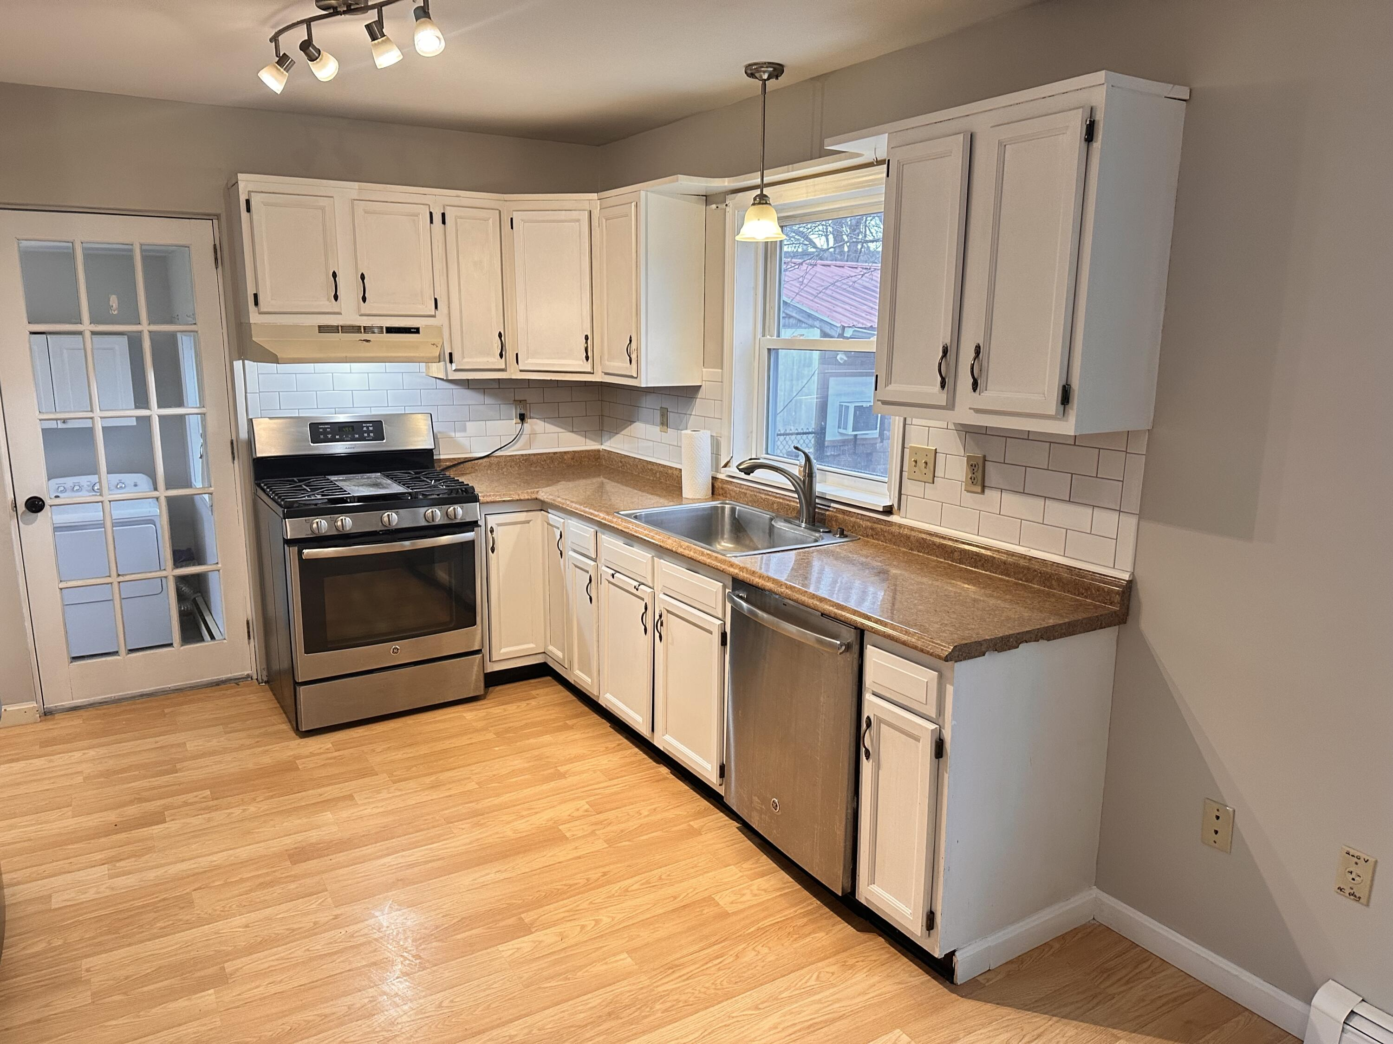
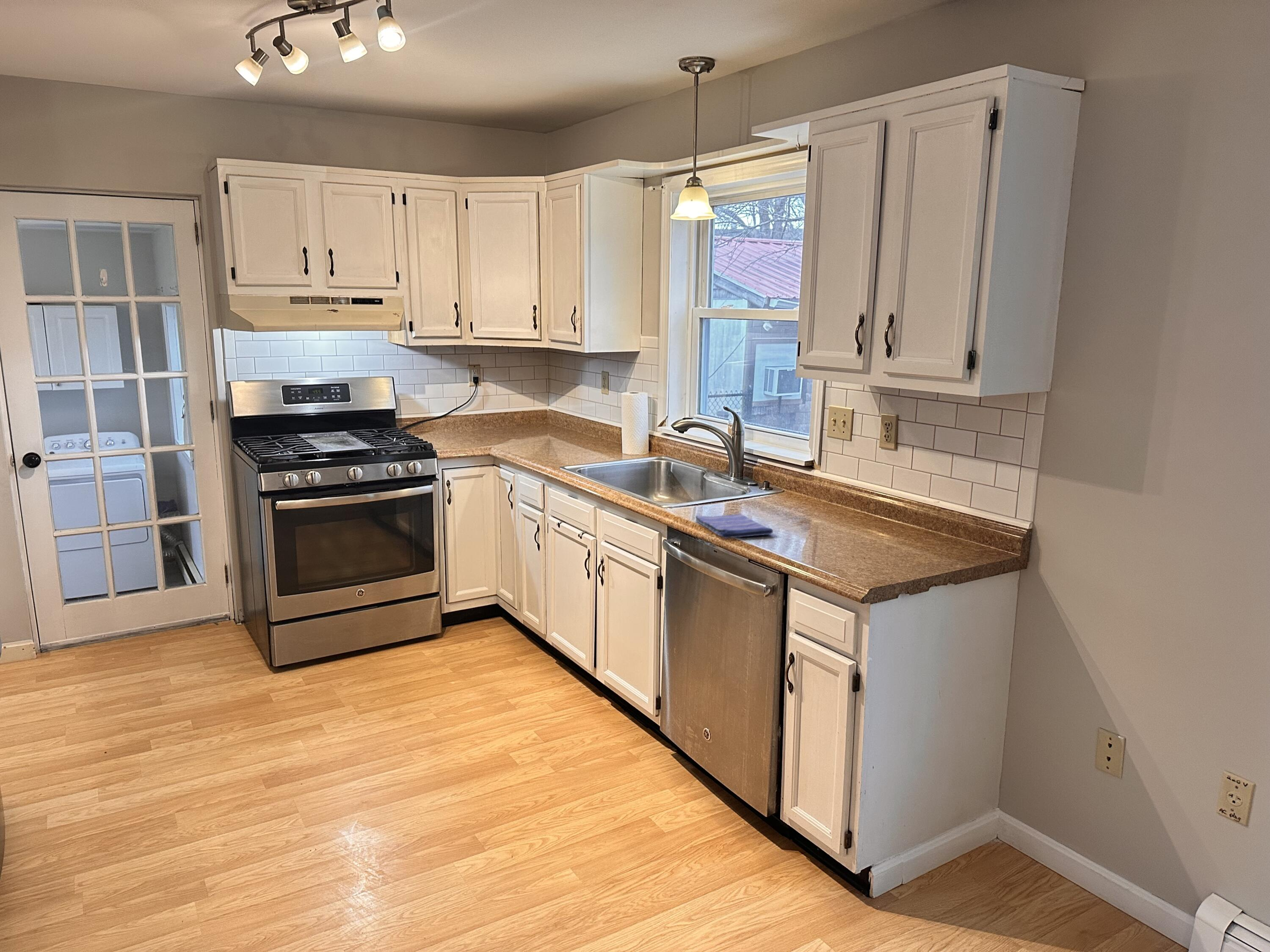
+ dish towel (733, 524)
